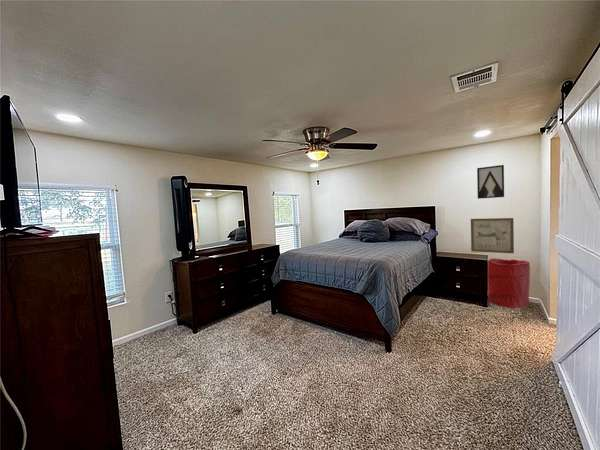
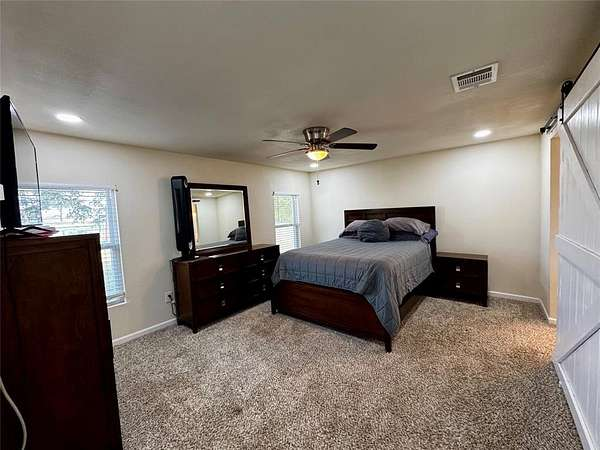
- wall art (491, 235)
- wall art (490, 182)
- laundry hamper (508, 281)
